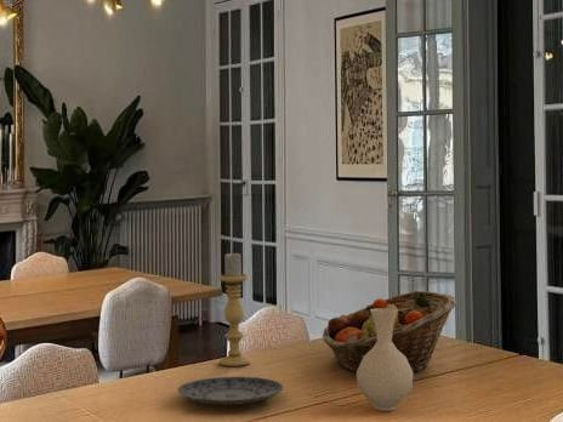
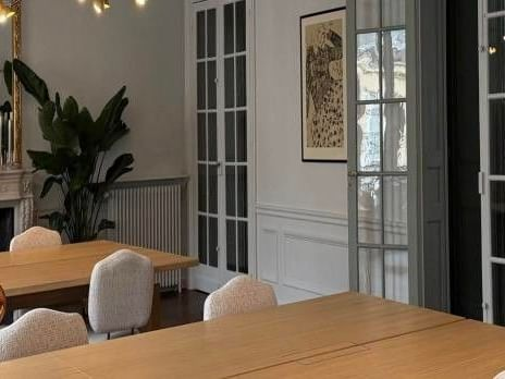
- plate (231, 393)
- vase (383, 359)
- candle holder (233, 307)
- fruit basket (392, 331)
